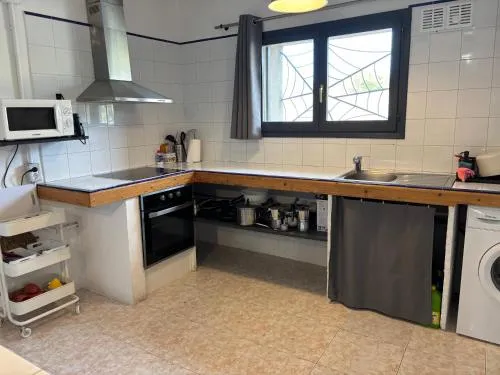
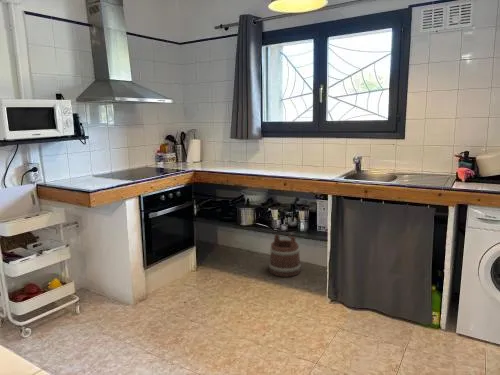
+ bucket (284, 251)
